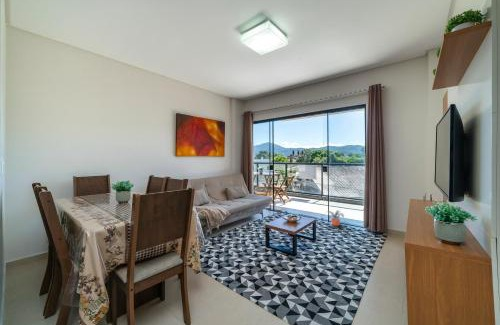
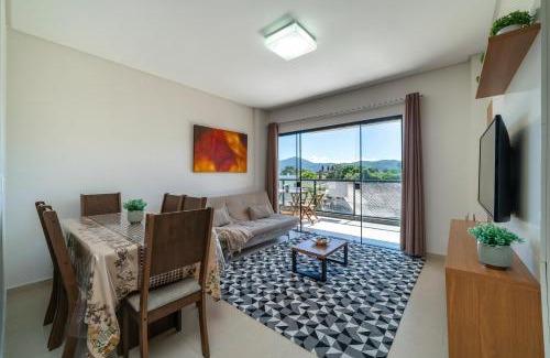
- potted plant (335, 217)
